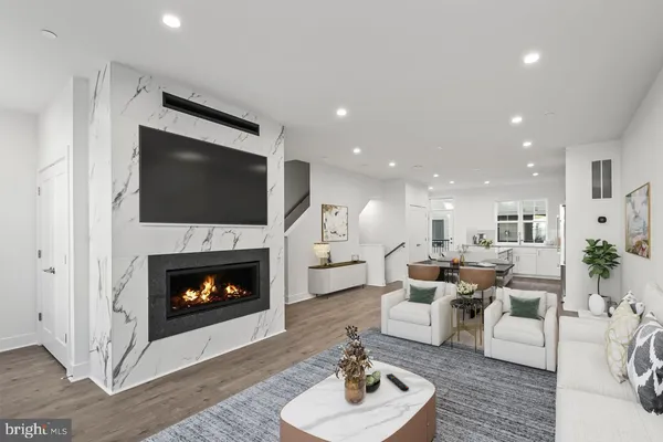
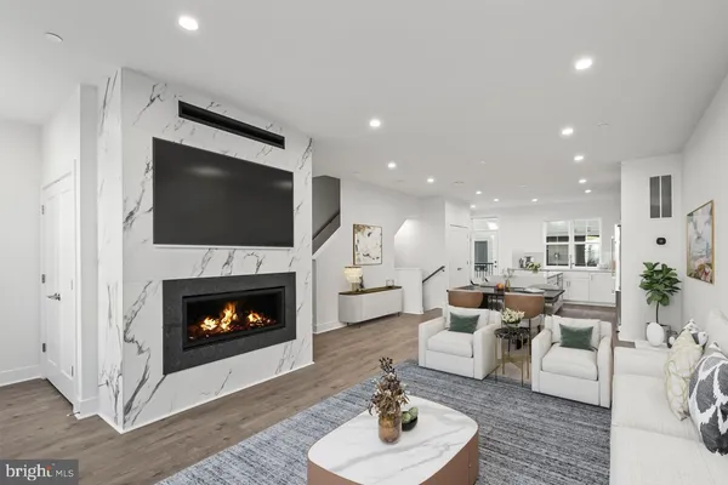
- remote control (397, 381)
